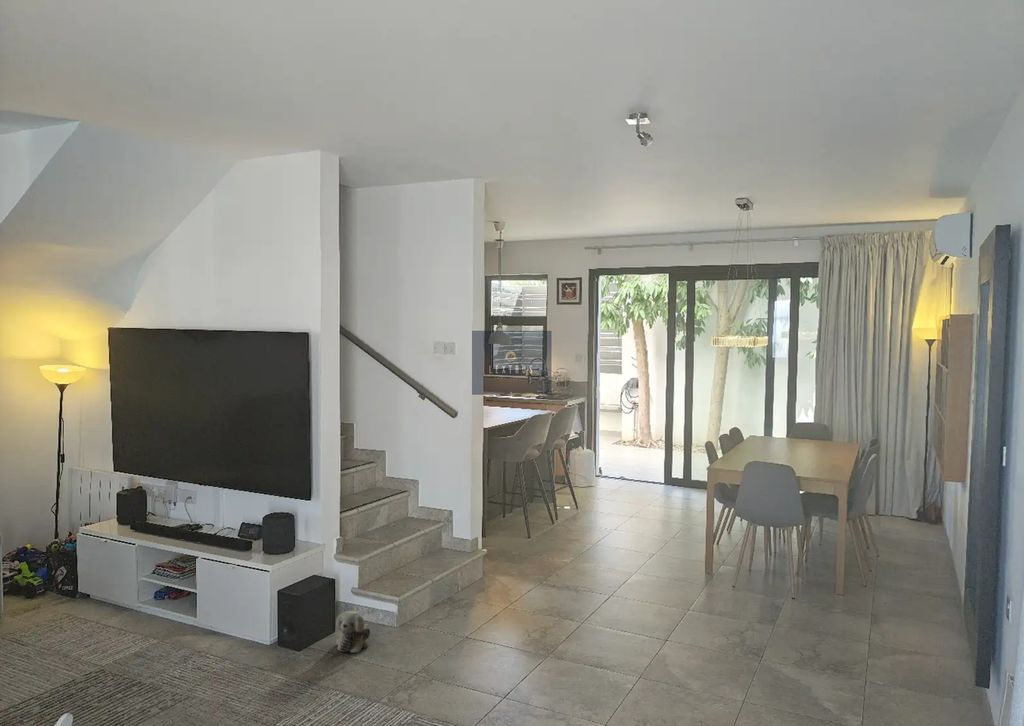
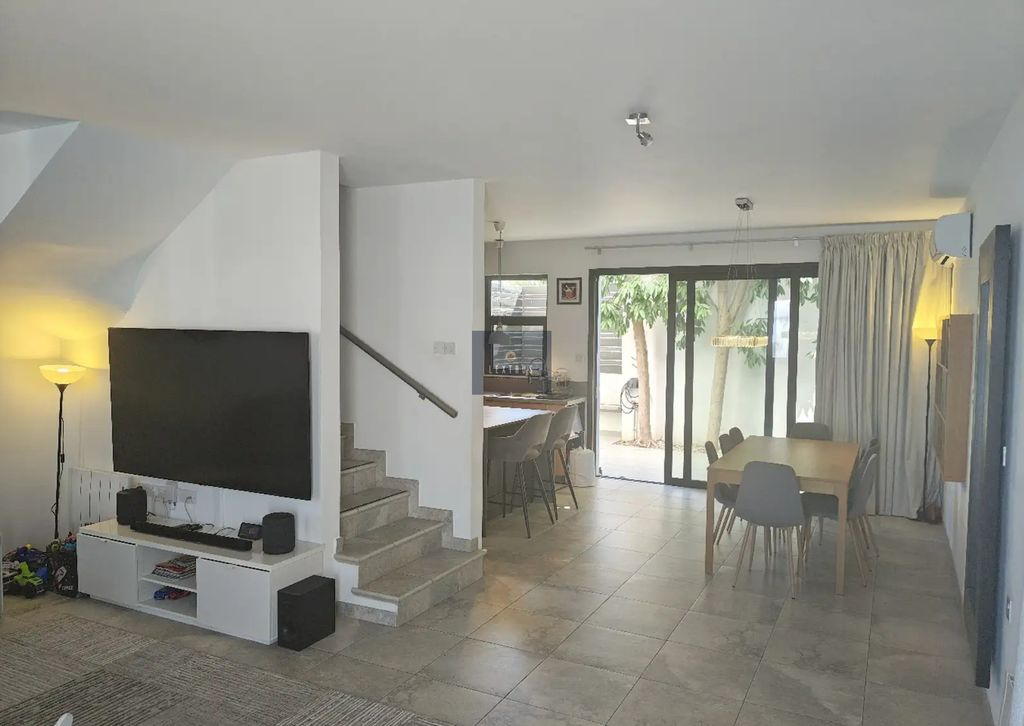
- plush toy (358, 625)
